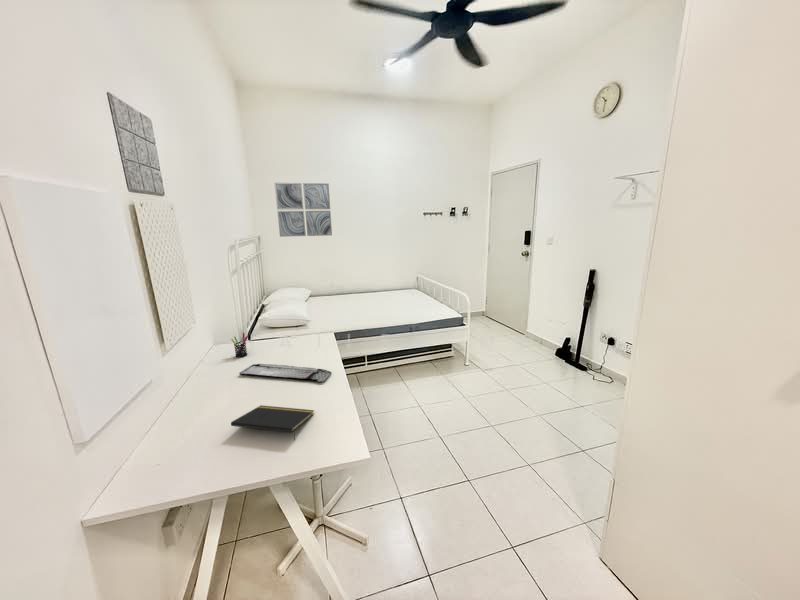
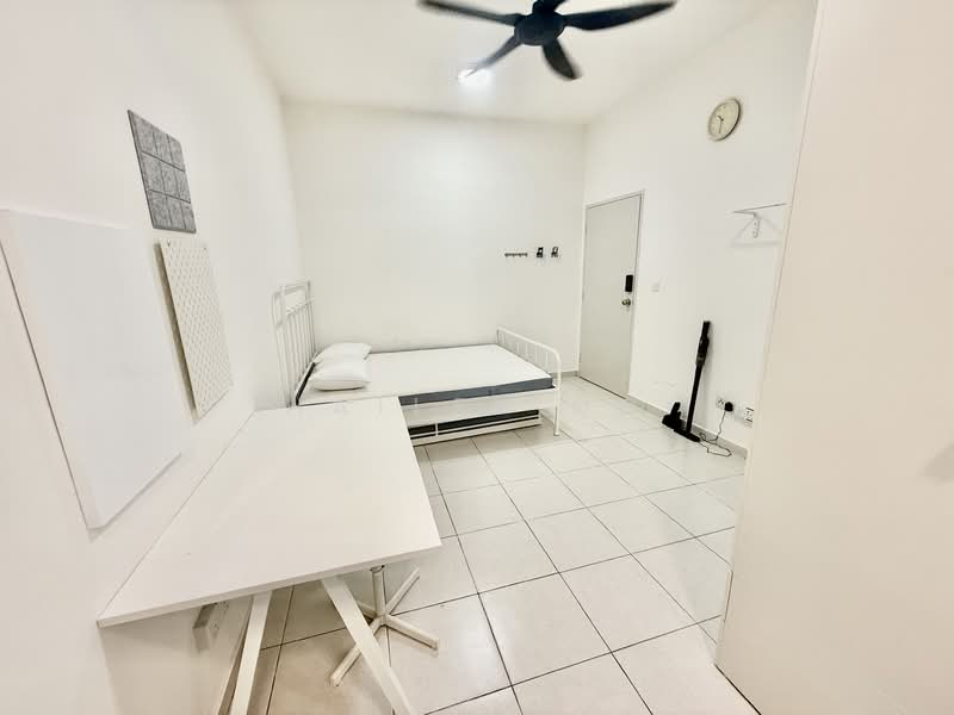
- pen holder (240, 344)
- notepad (274, 417)
- keyboard (286, 372)
- wall art (303, 211)
